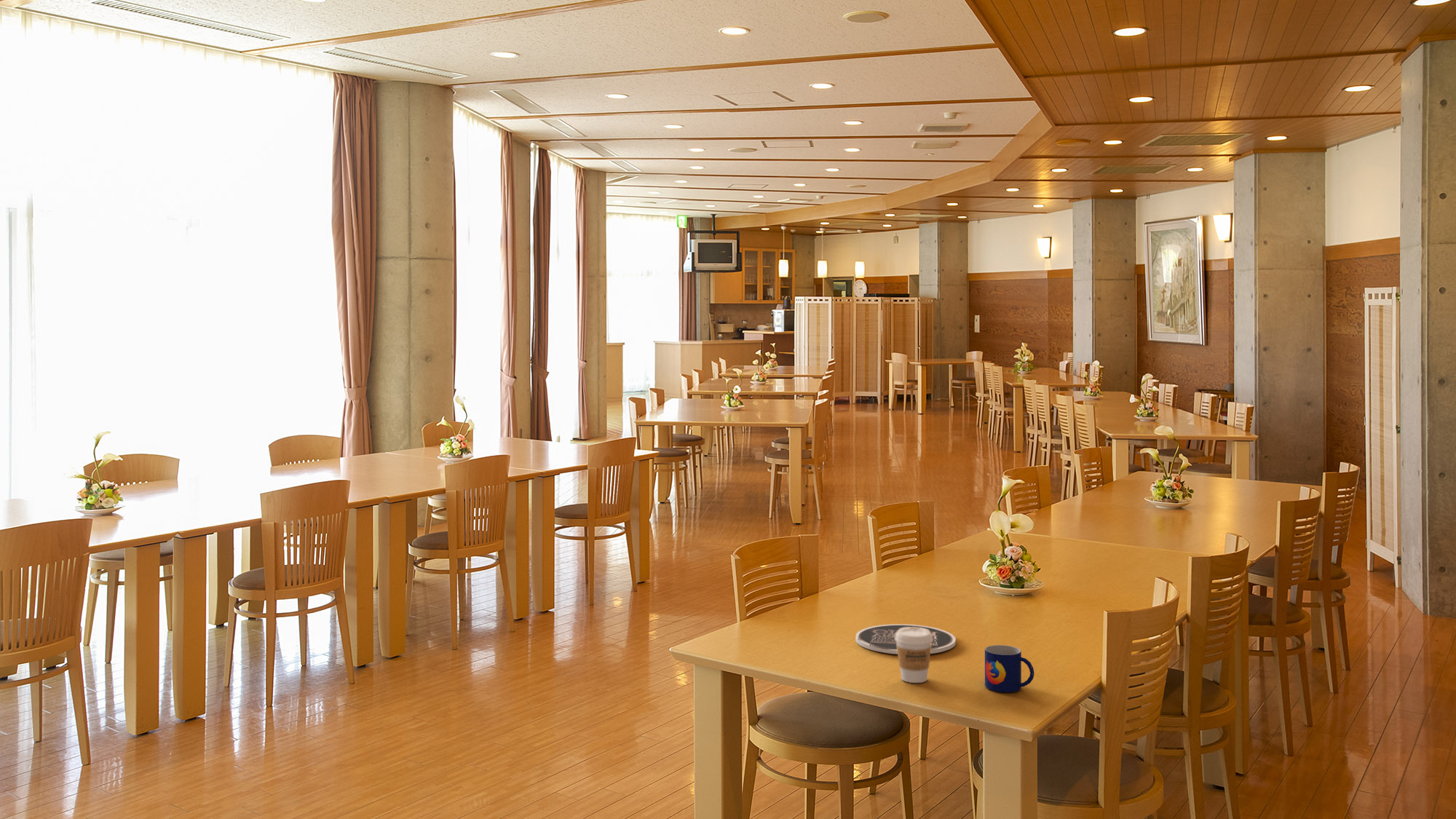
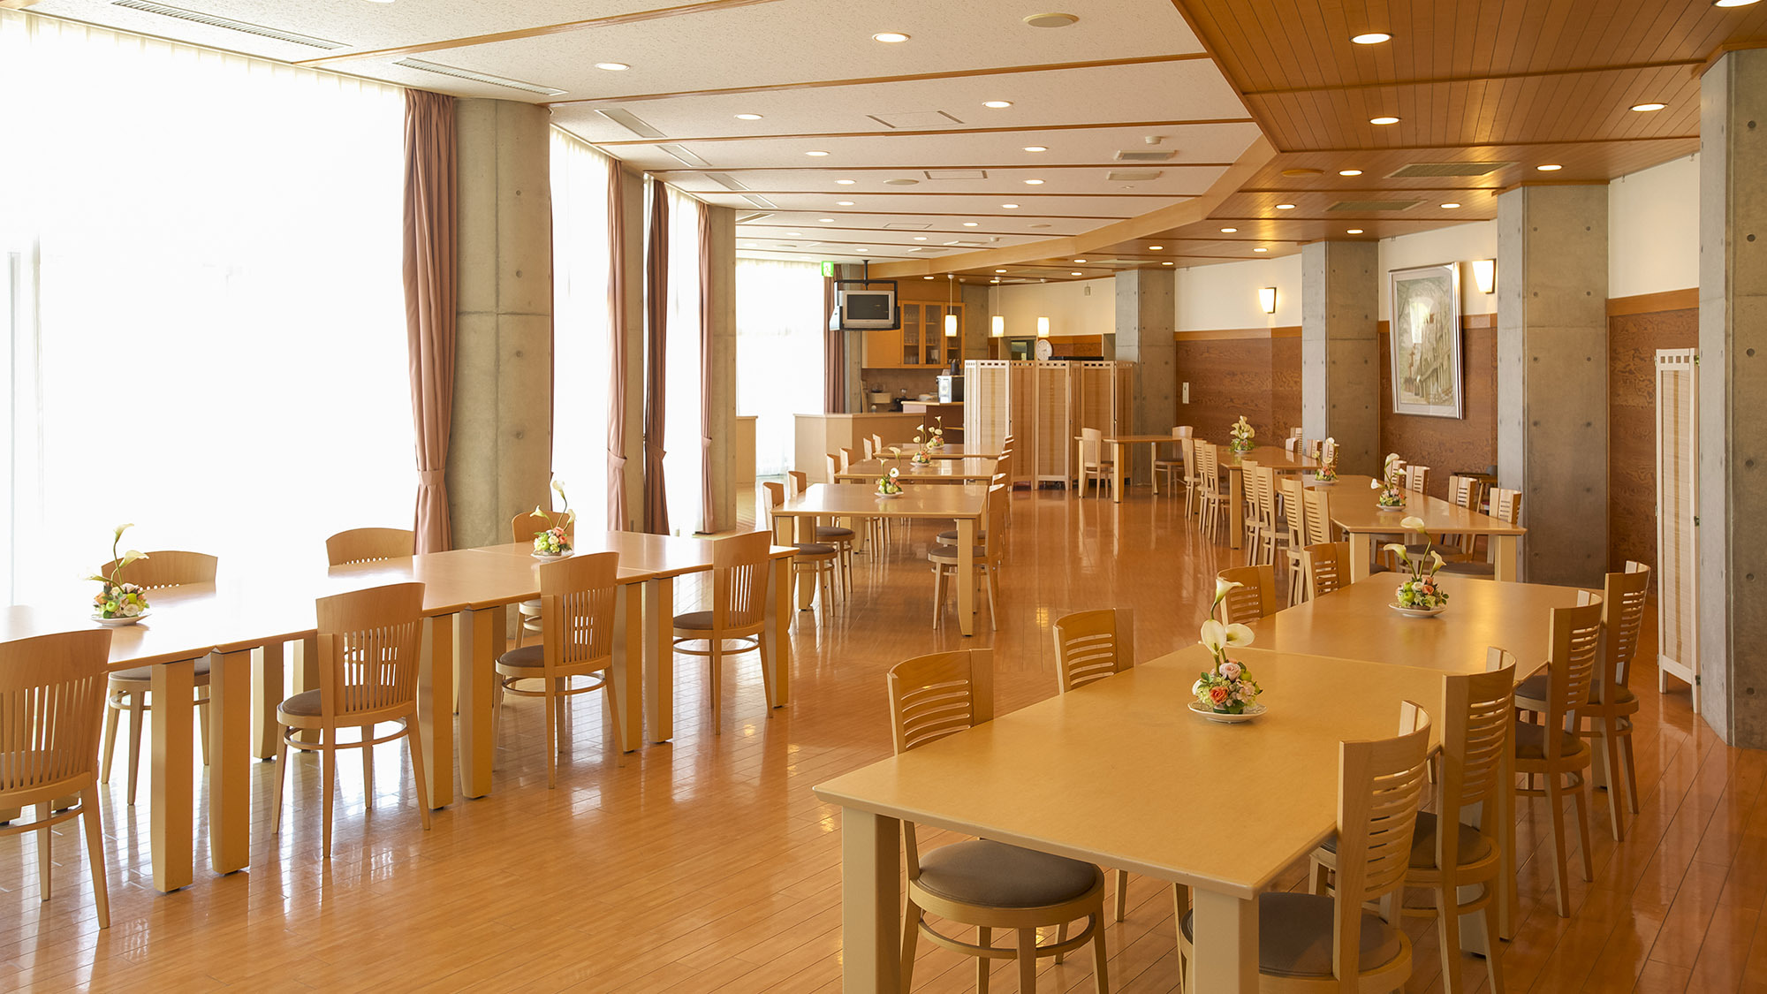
- coffee cup (914, 654)
- mug (1010, 670)
- plate (896, 641)
